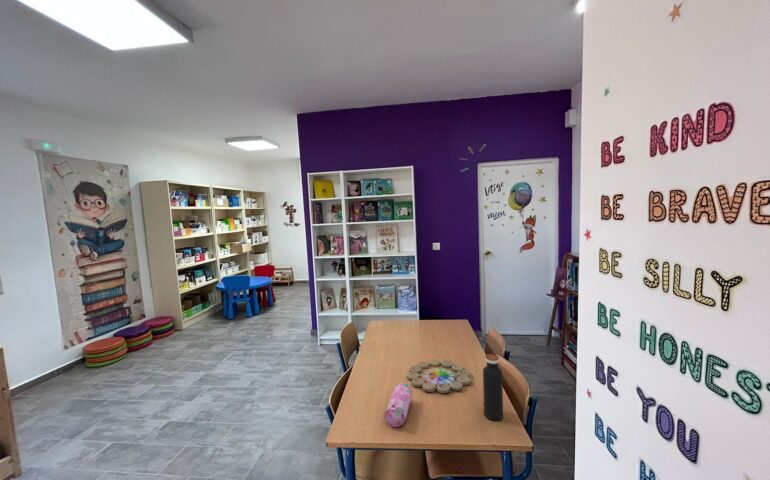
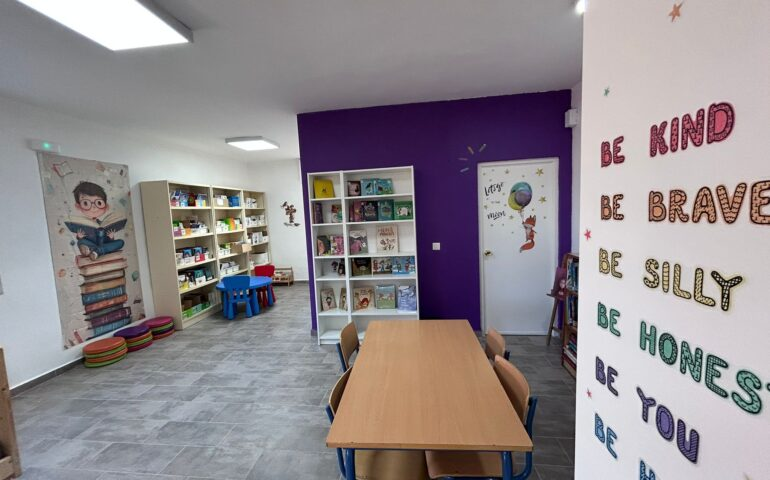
- water bottle (492, 386)
- memory game (438, 374)
- pencil case (399, 403)
